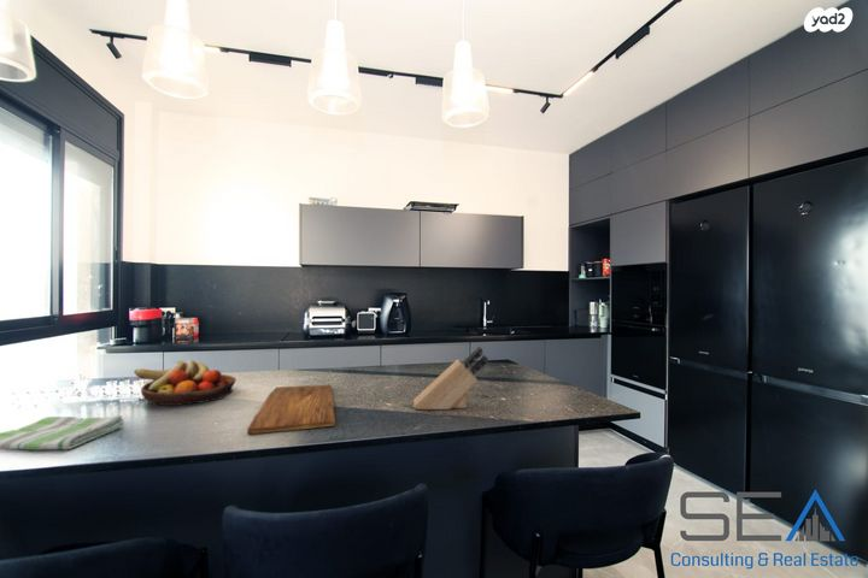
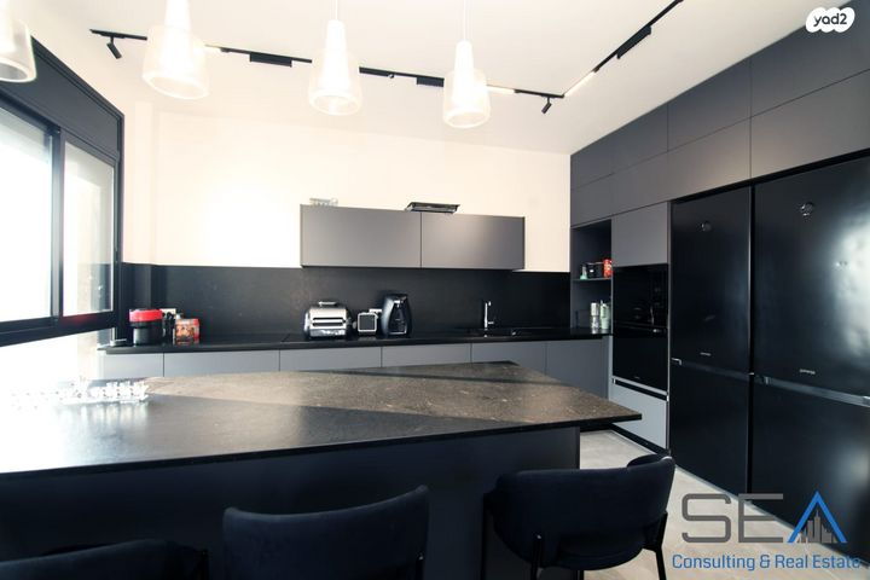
- knife block (450, 376)
- dish towel (57, 430)
- fruit bowl (189, 379)
- cutting board (298, 403)
